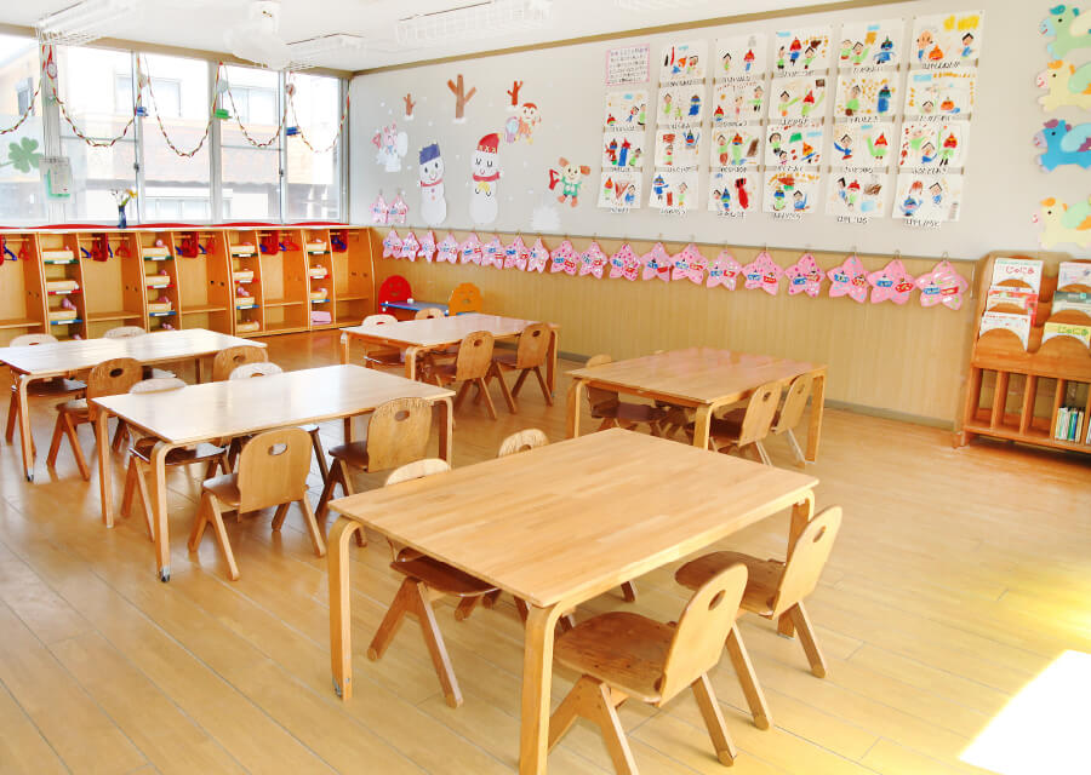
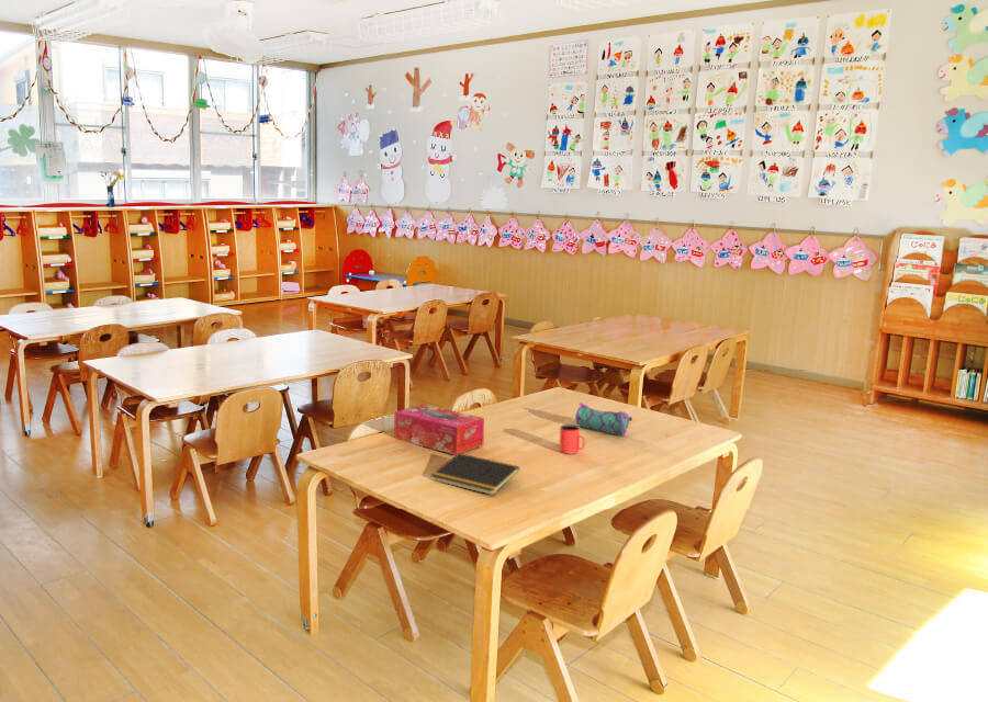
+ notepad (474, 473)
+ cup (573, 440)
+ tissue box (438, 428)
+ pencil case (603, 419)
